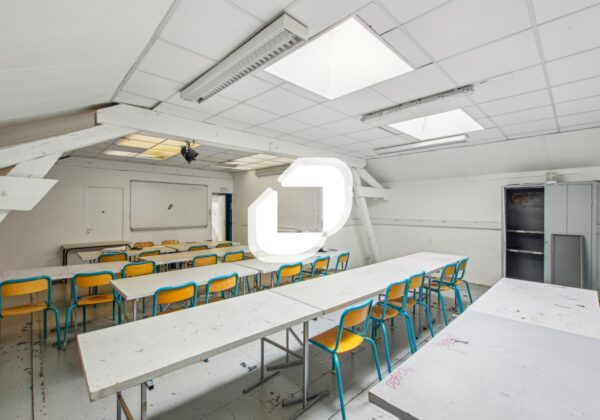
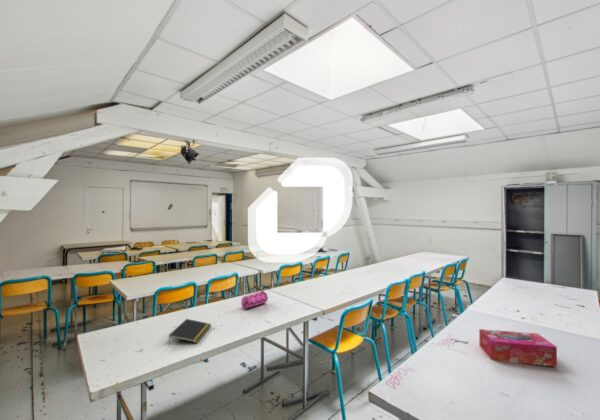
+ pencil case (254, 298)
+ tissue box (515, 346)
+ notepad (191, 330)
